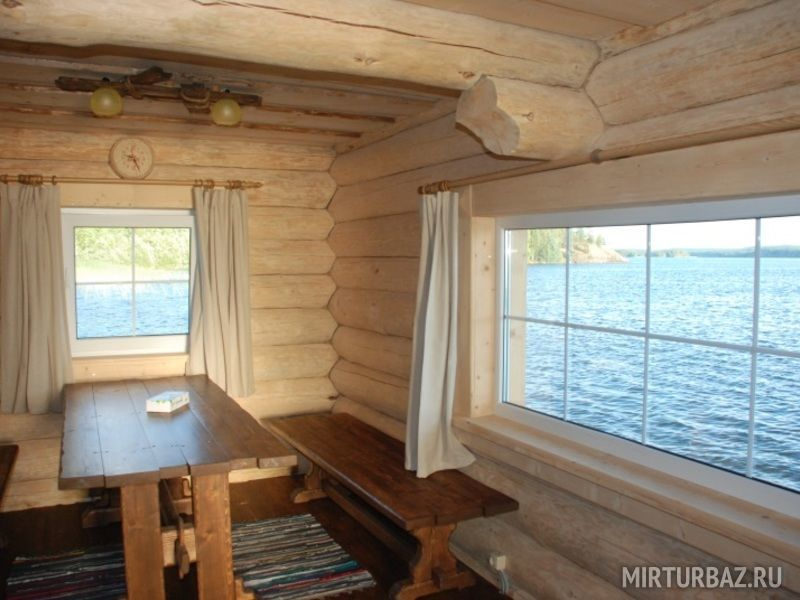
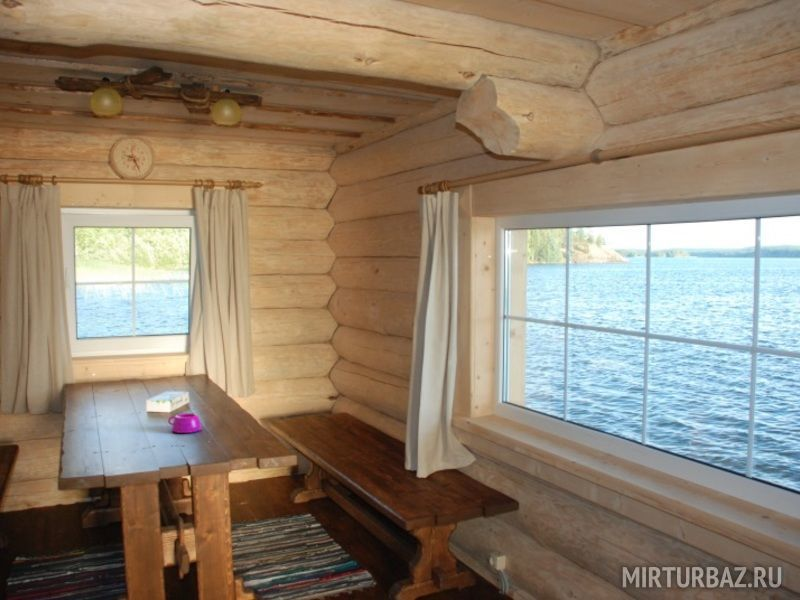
+ bowl (184, 422)
